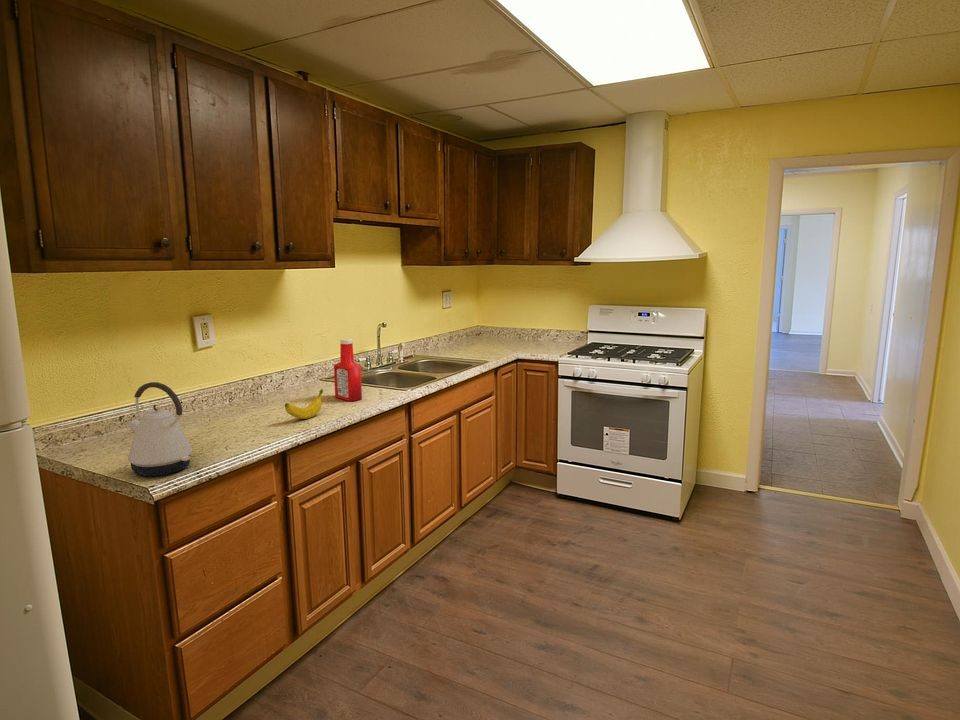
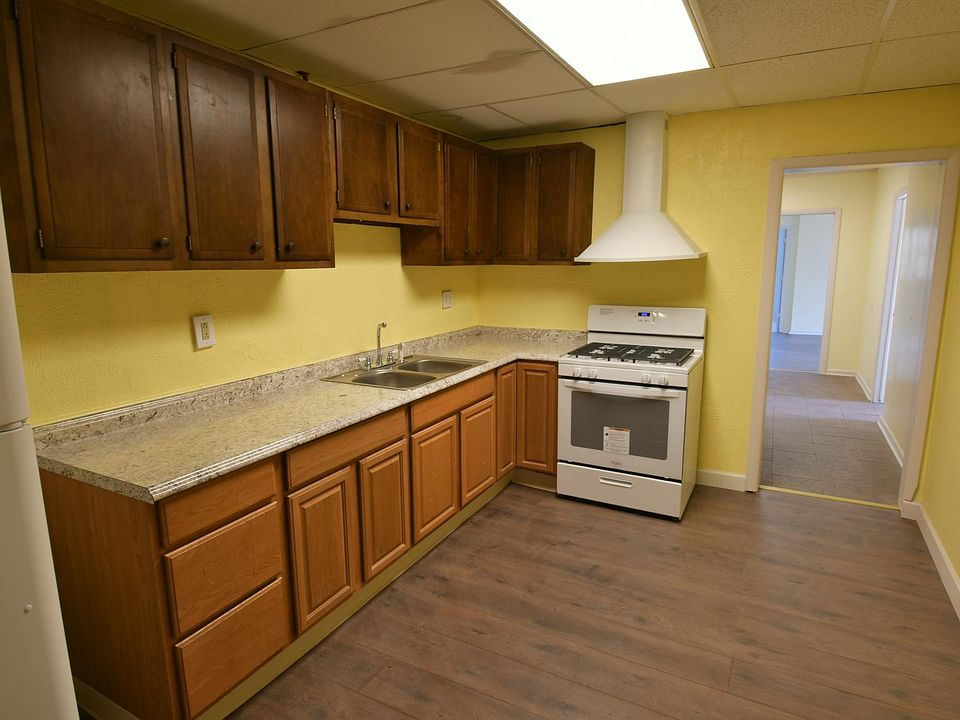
- kettle (156, 426)
- soap bottle (347, 368)
- banana (305, 407)
